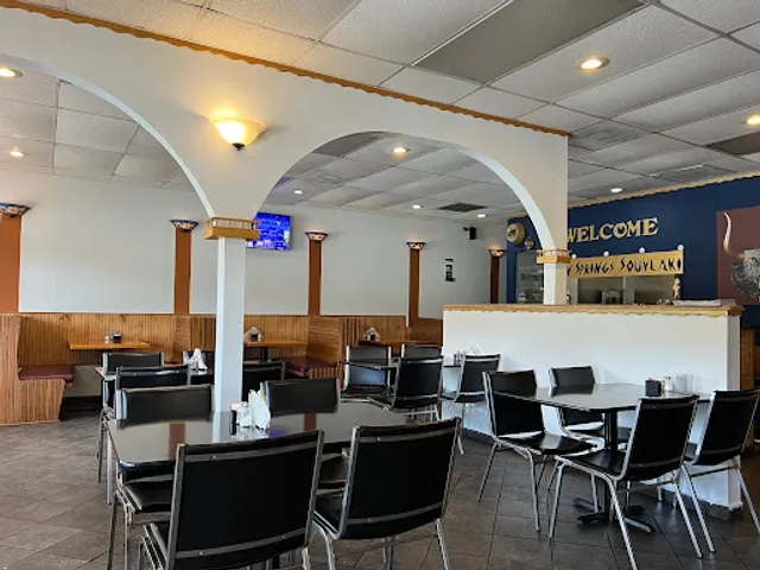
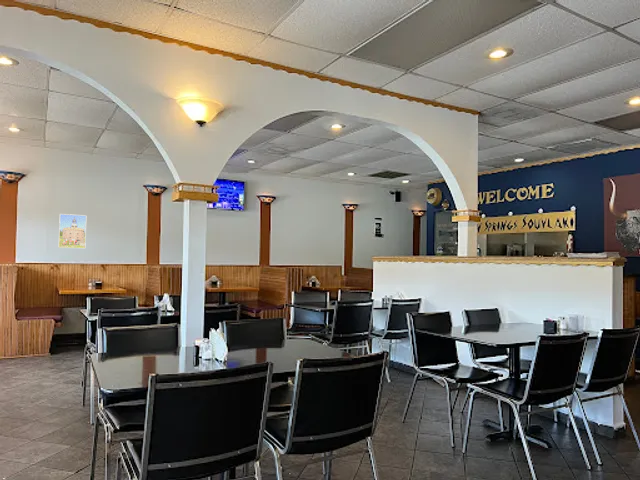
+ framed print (72, 231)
